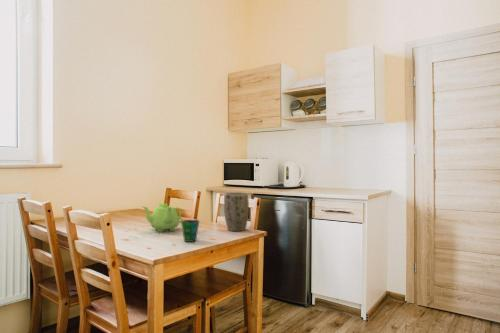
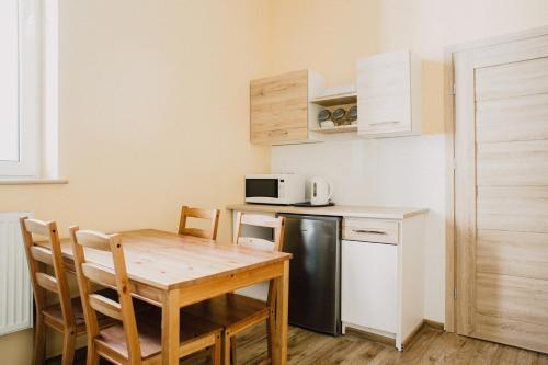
- cup (190, 230)
- plant pot (236, 211)
- teapot (162, 217)
